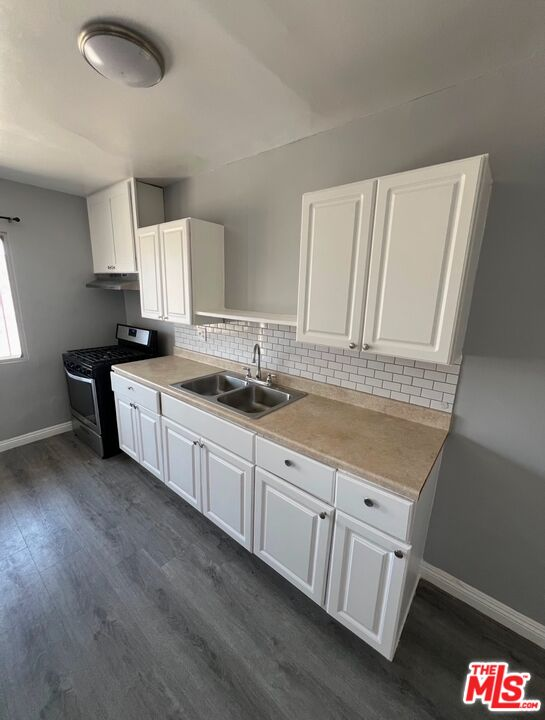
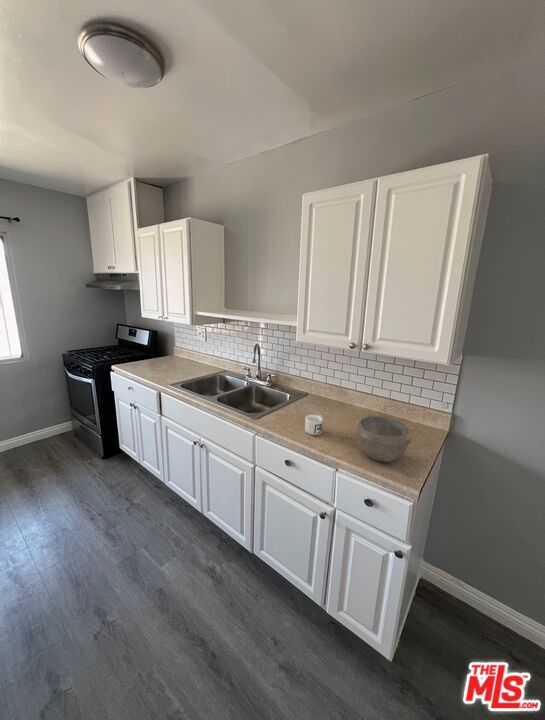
+ mug (315, 424)
+ bowl (380, 440)
